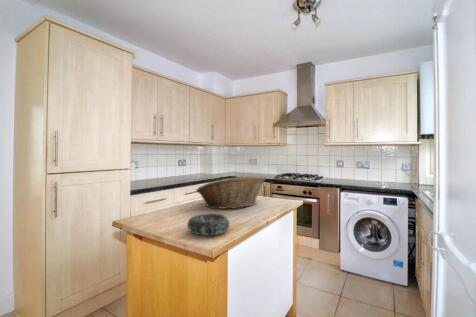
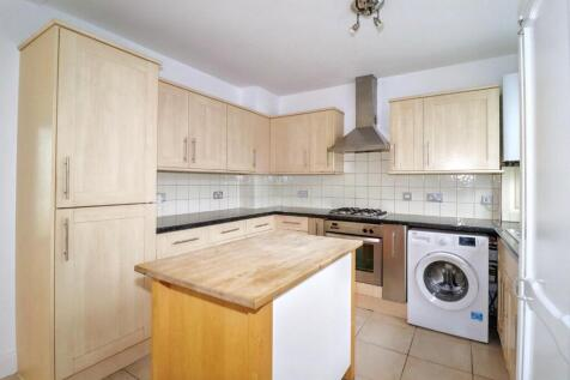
- decorative bowl (208, 224)
- fruit basket (232, 190)
